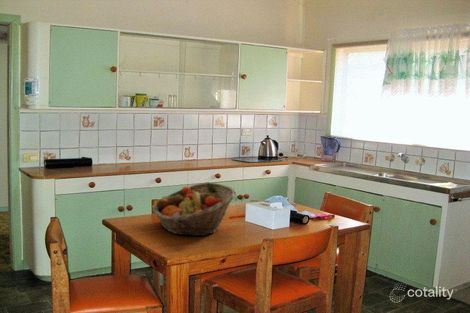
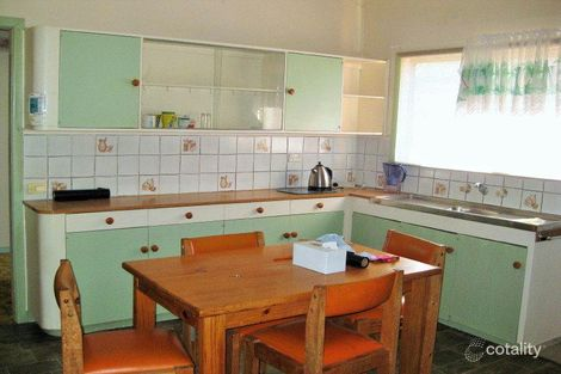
- fruit basket (194, 207)
